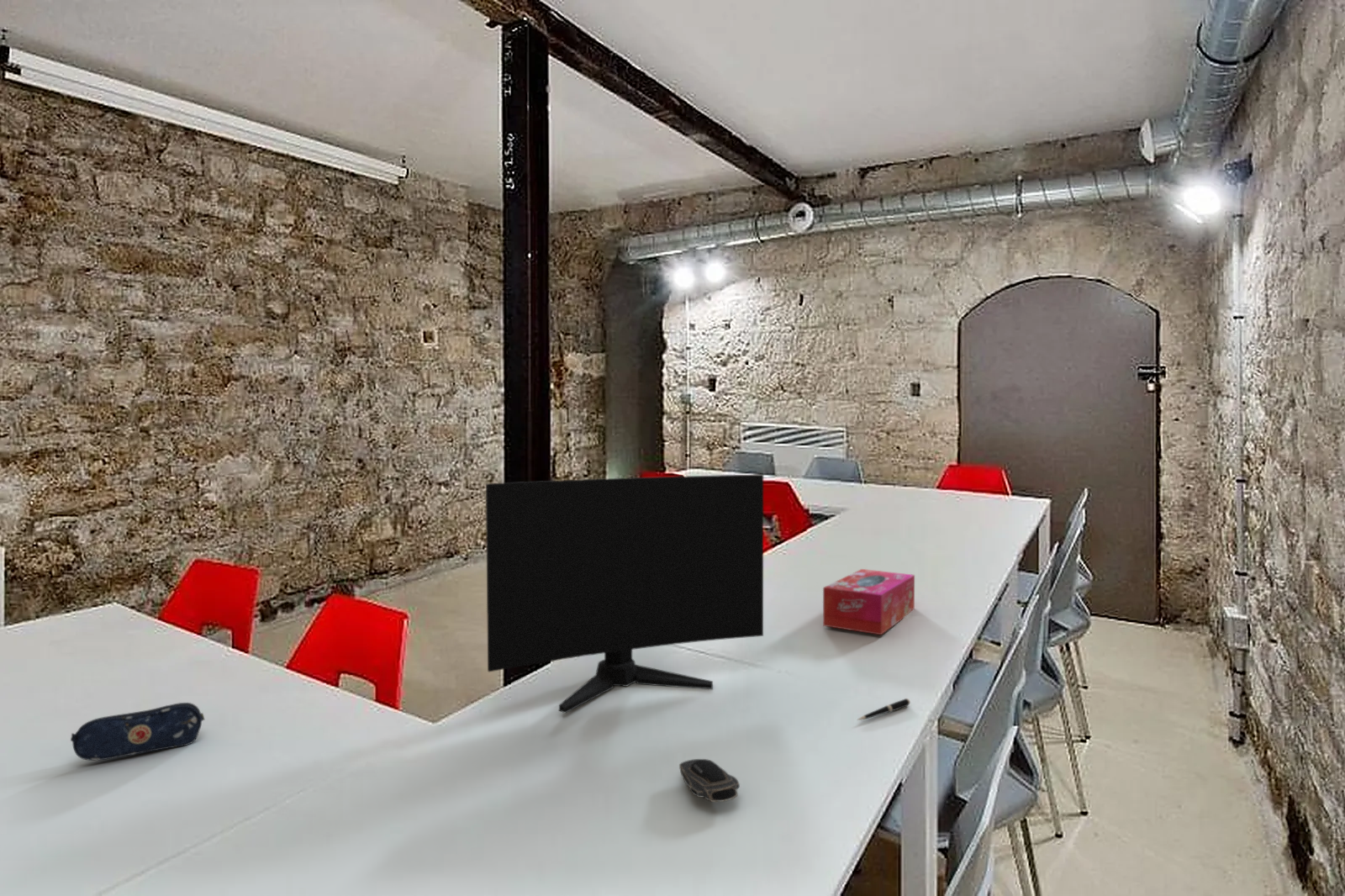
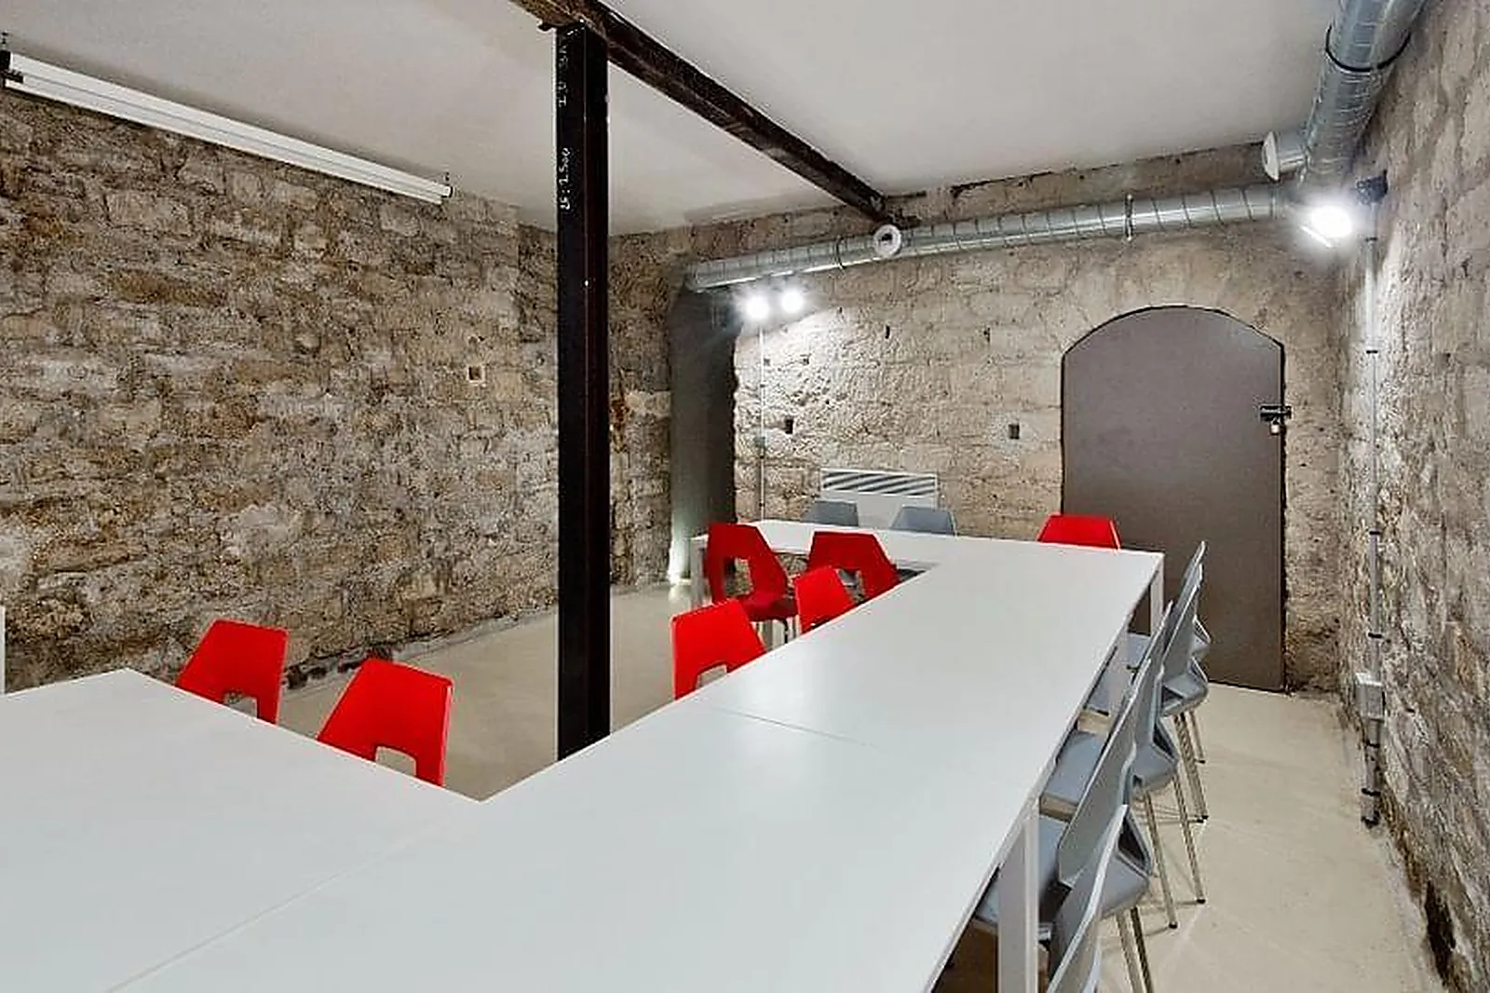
- pen (883, 709)
- computer mouse (707, 778)
- tissue box (870, 599)
- pencil case (140, 731)
- computer monitor (625, 582)
